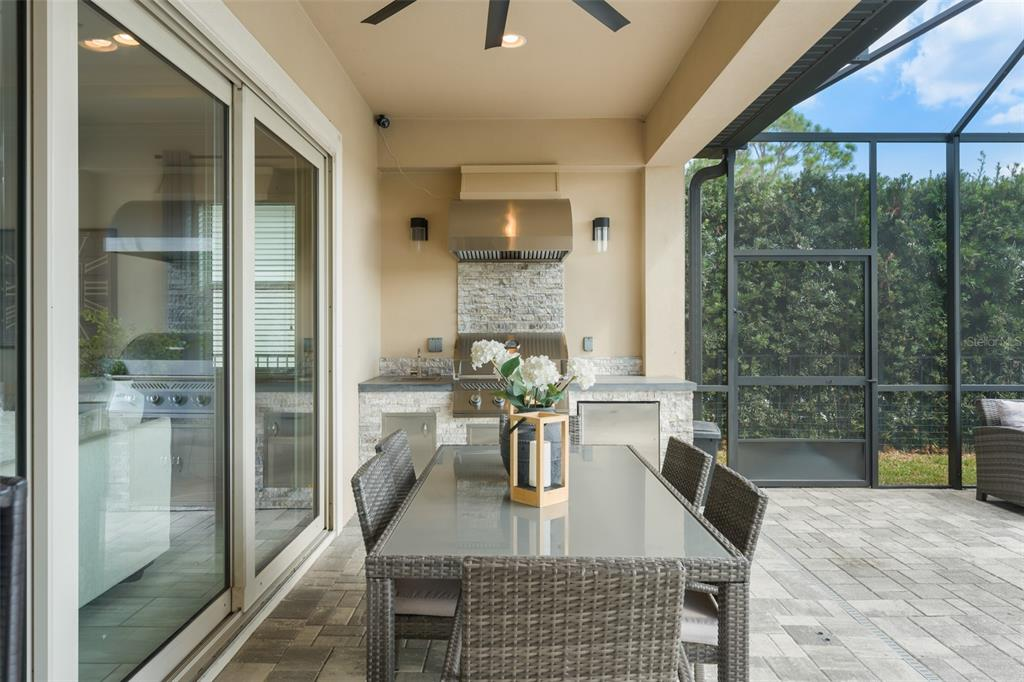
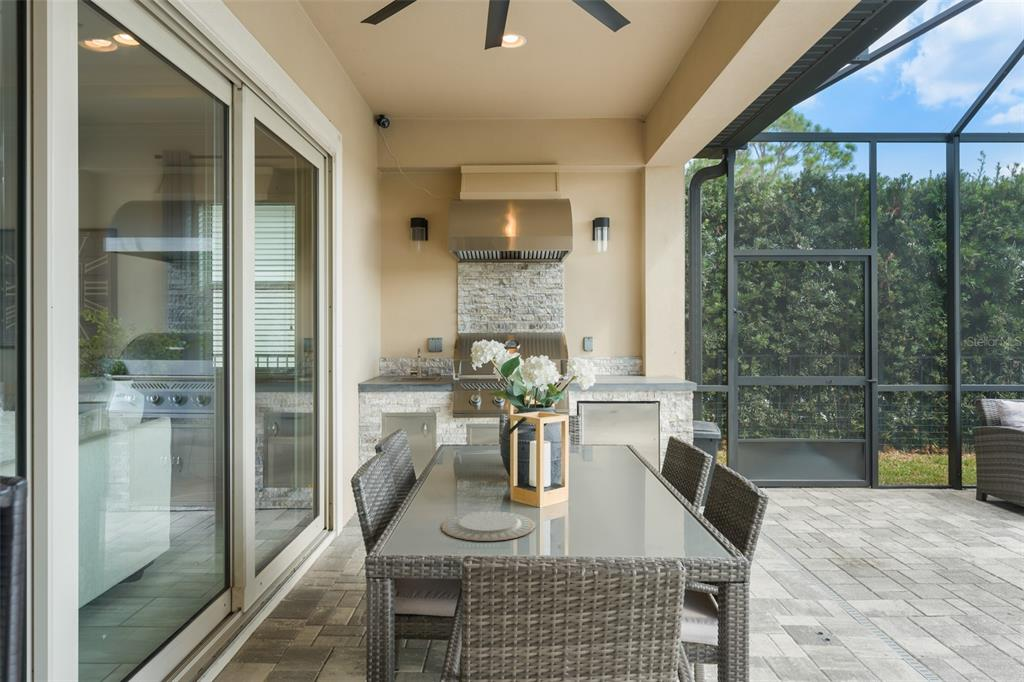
+ chinaware (488, 523)
